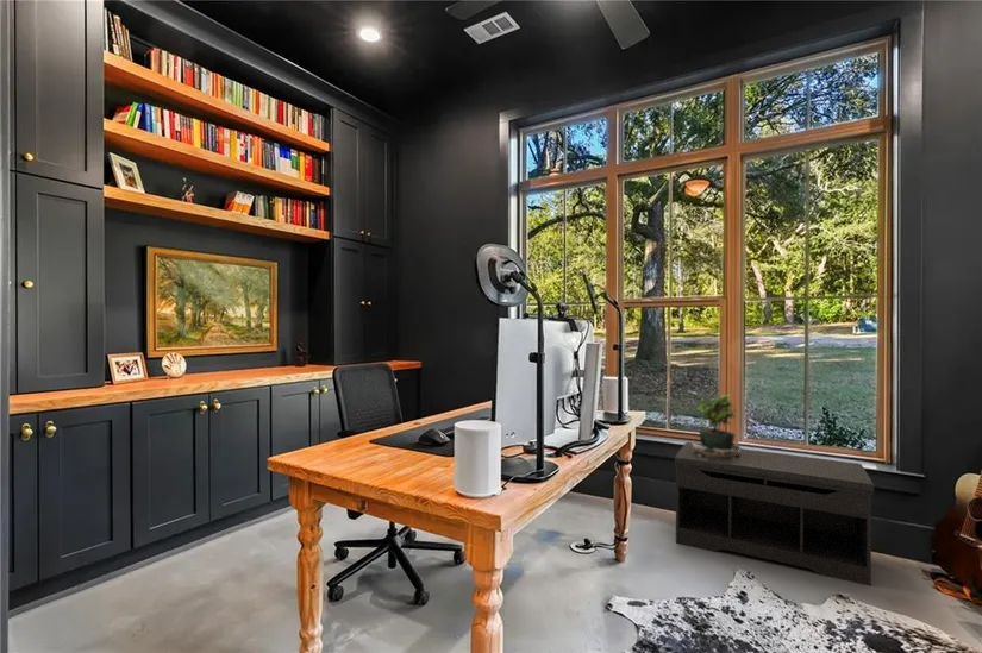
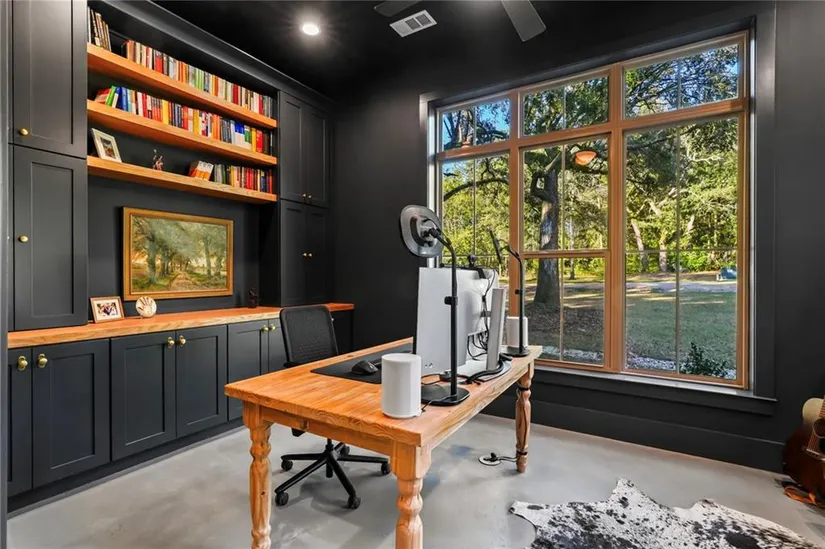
- bench (765, 503)
- potted plant (715, 423)
